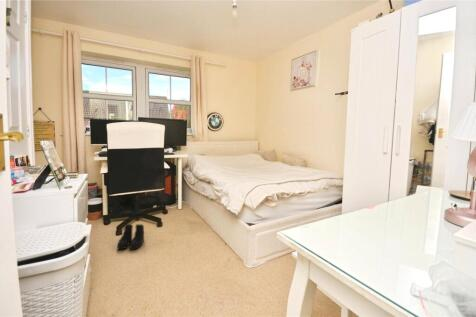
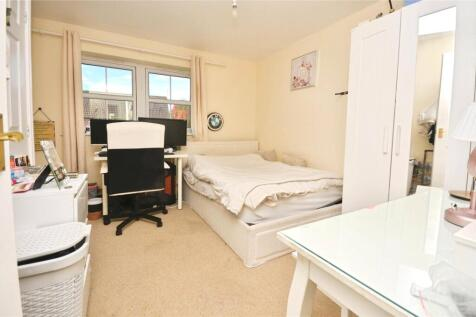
- boots (131, 235)
